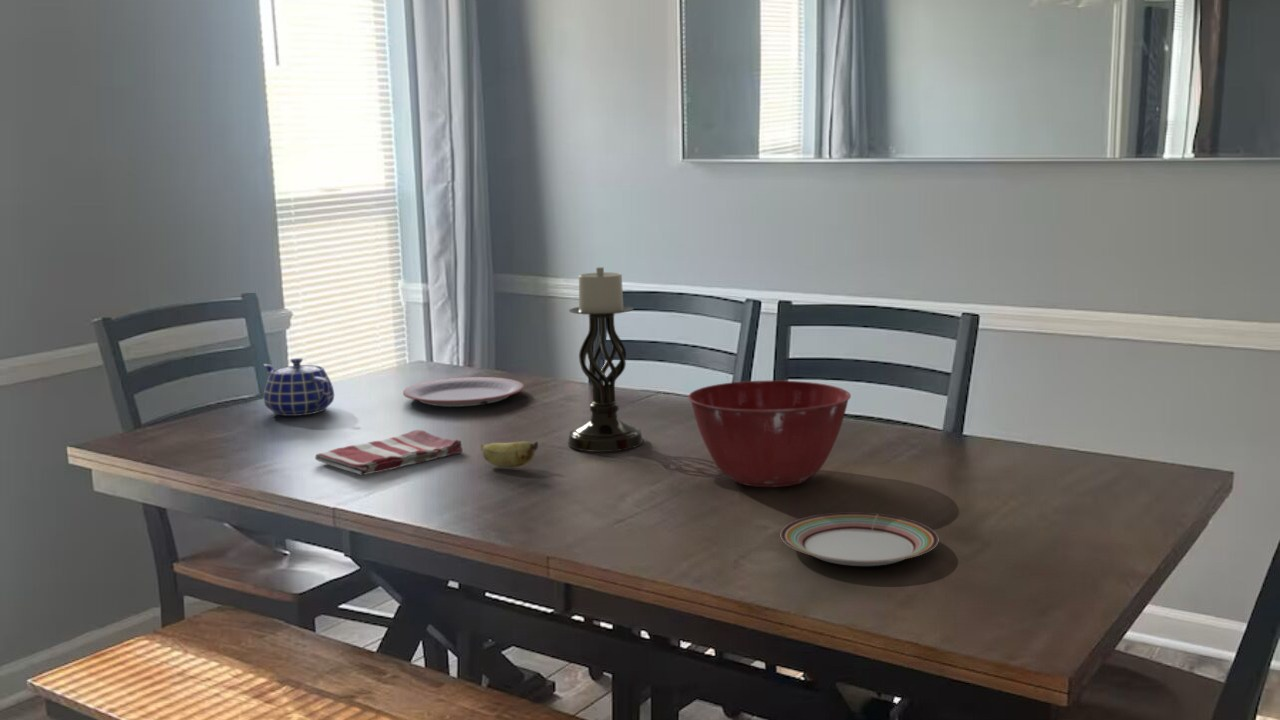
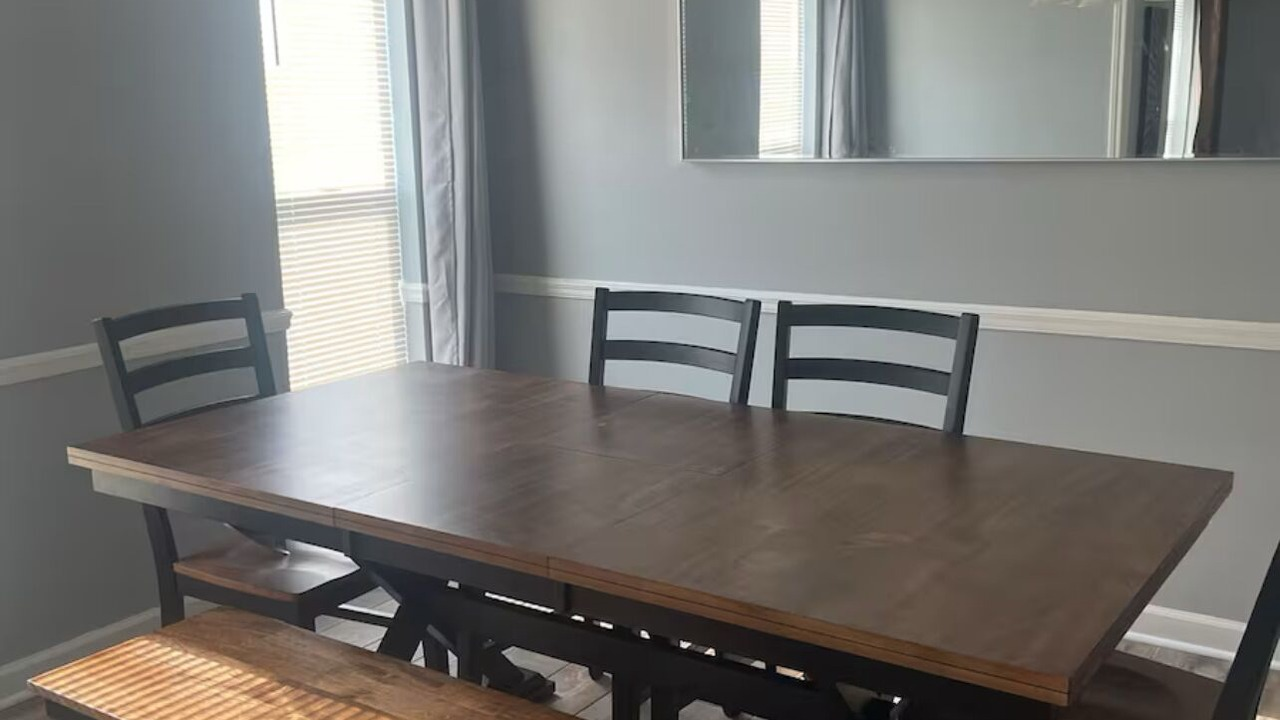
- banana (506, 453)
- candle holder (604, 356)
- plate (464, 393)
- mixing bowl (769, 435)
- teapot (296, 384)
- dish towel (390, 450)
- plate (858, 542)
